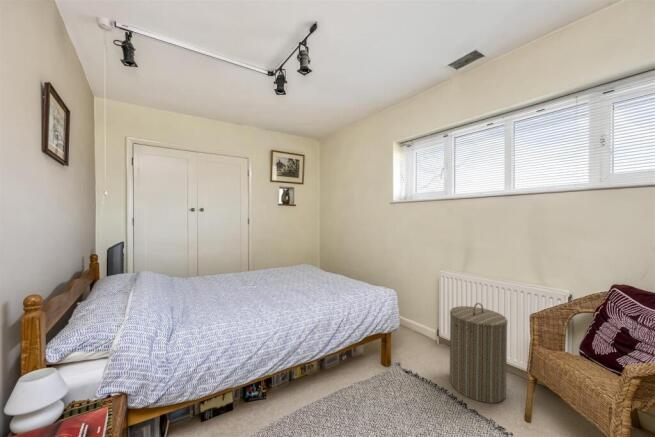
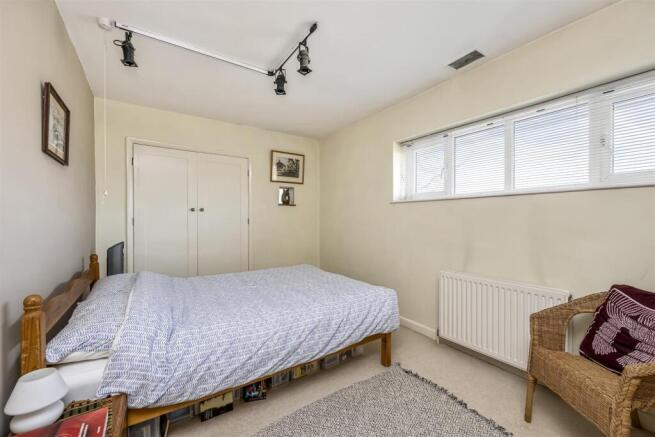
- laundry hamper (476, 344)
